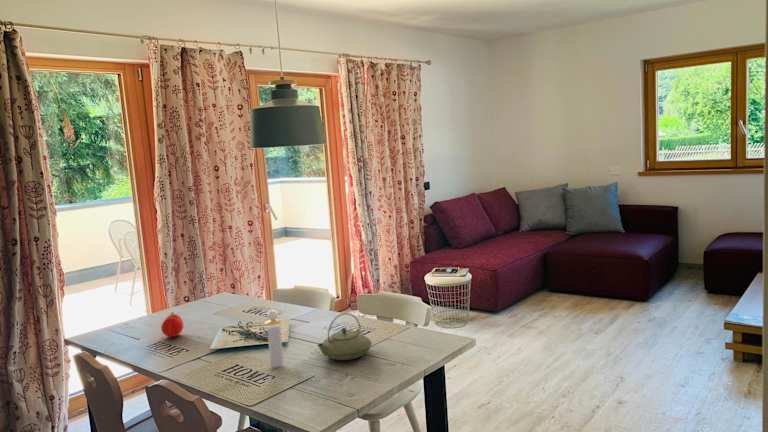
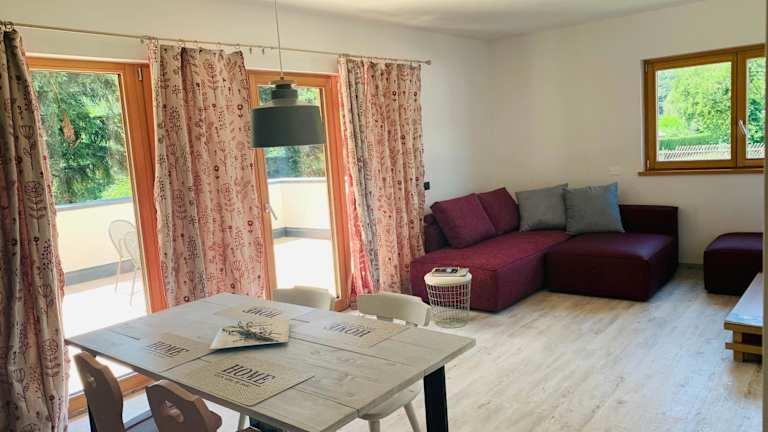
- perfume bottle (274, 338)
- fruit (172, 324)
- teapot (341, 335)
